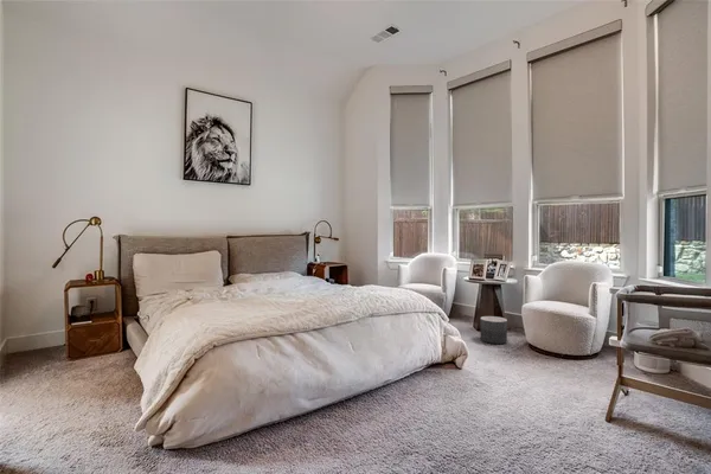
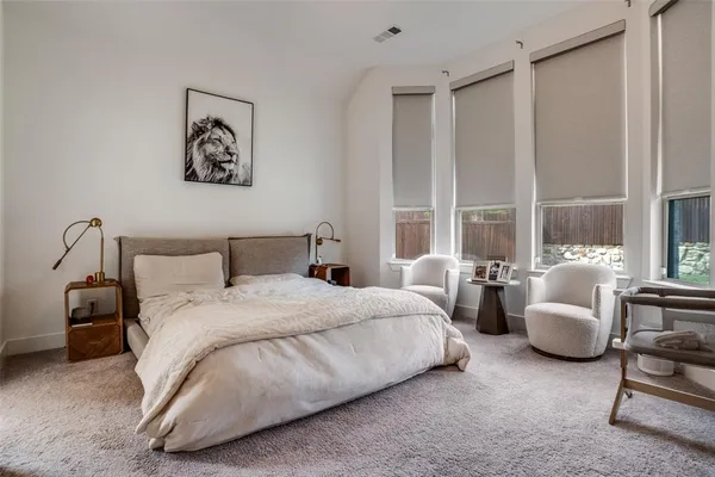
- planter (493, 329)
